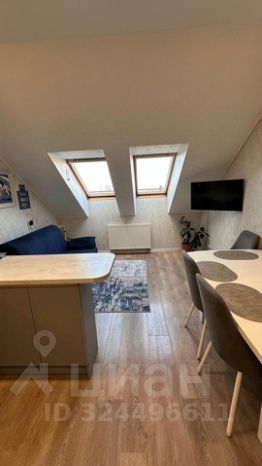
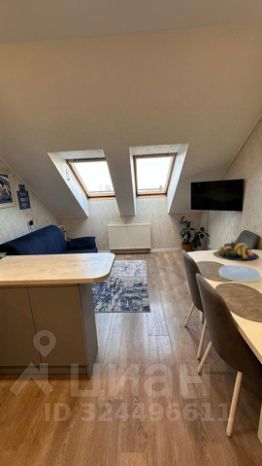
+ fruit bowl (237, 249)
+ plate (238, 271)
